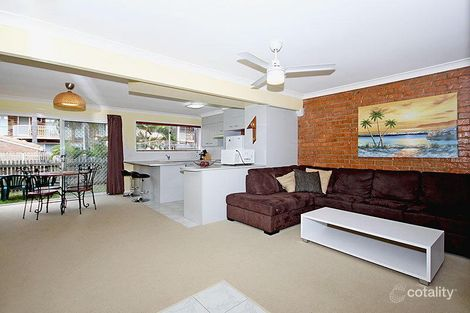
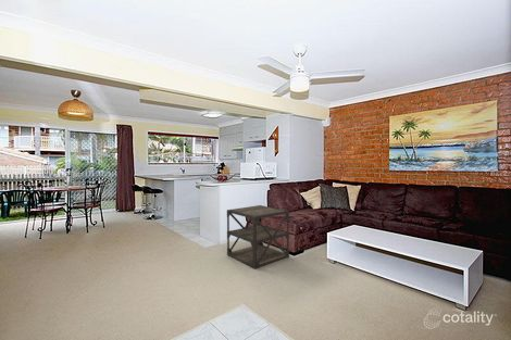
+ side table (258, 232)
